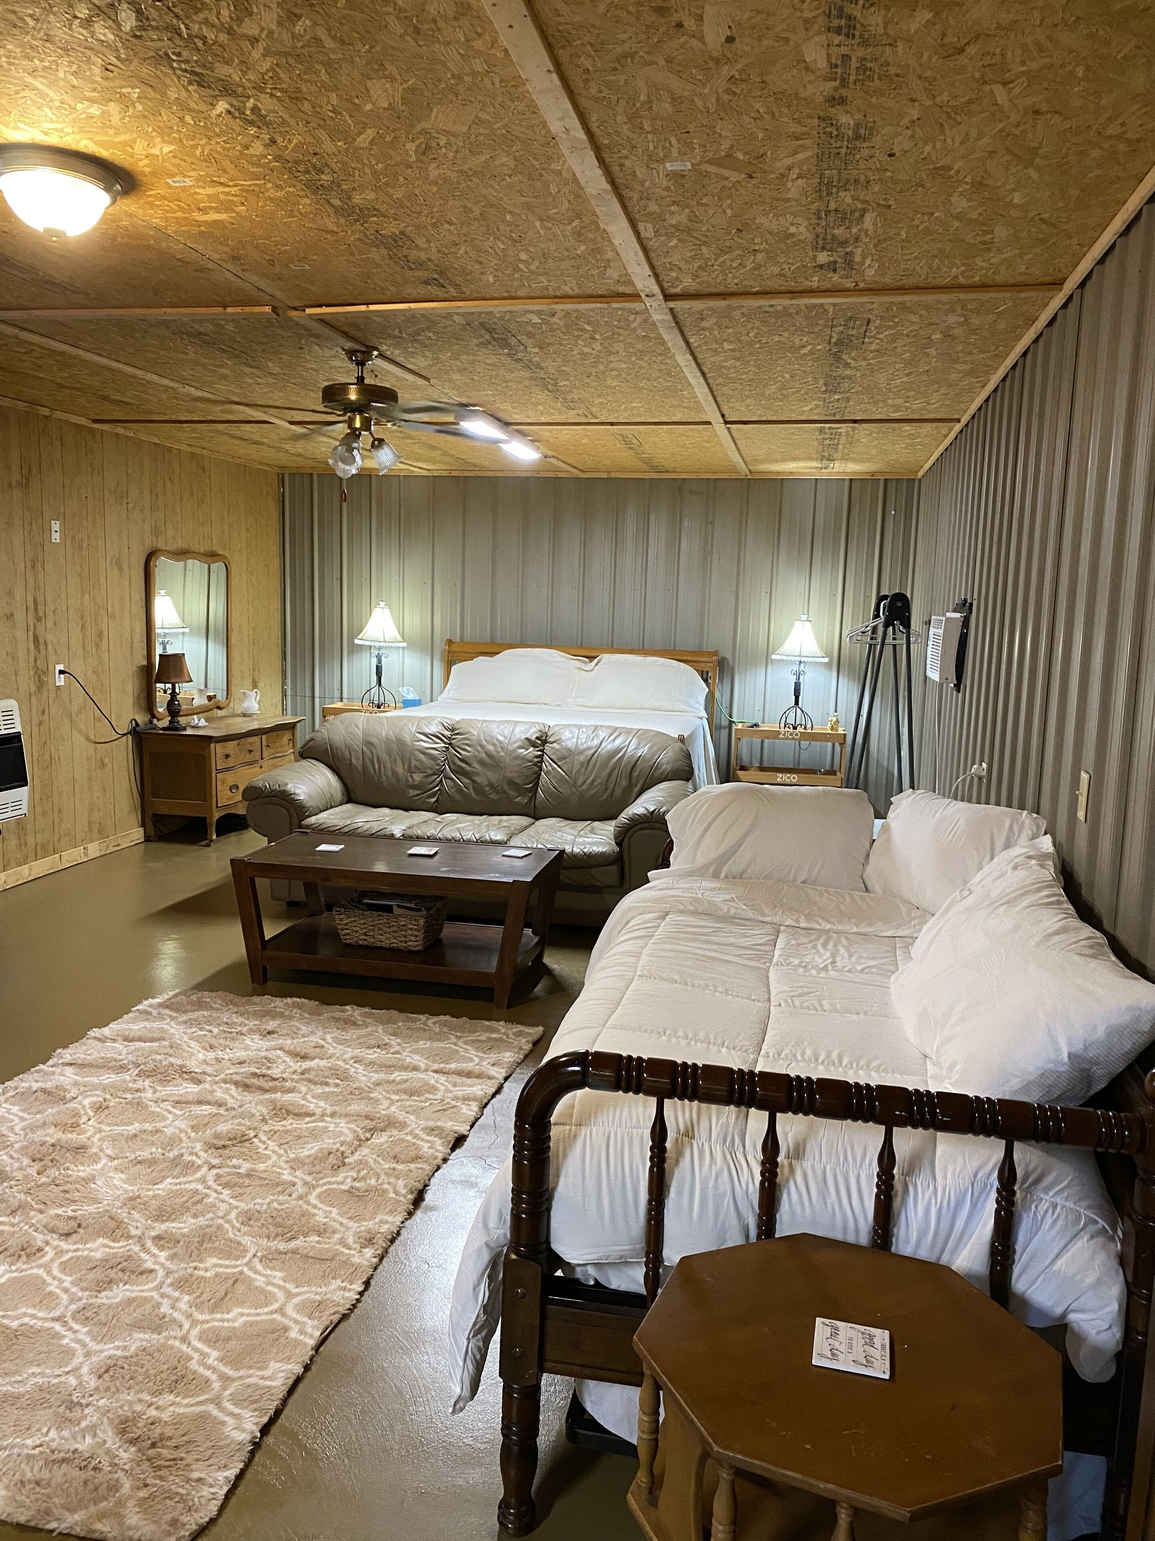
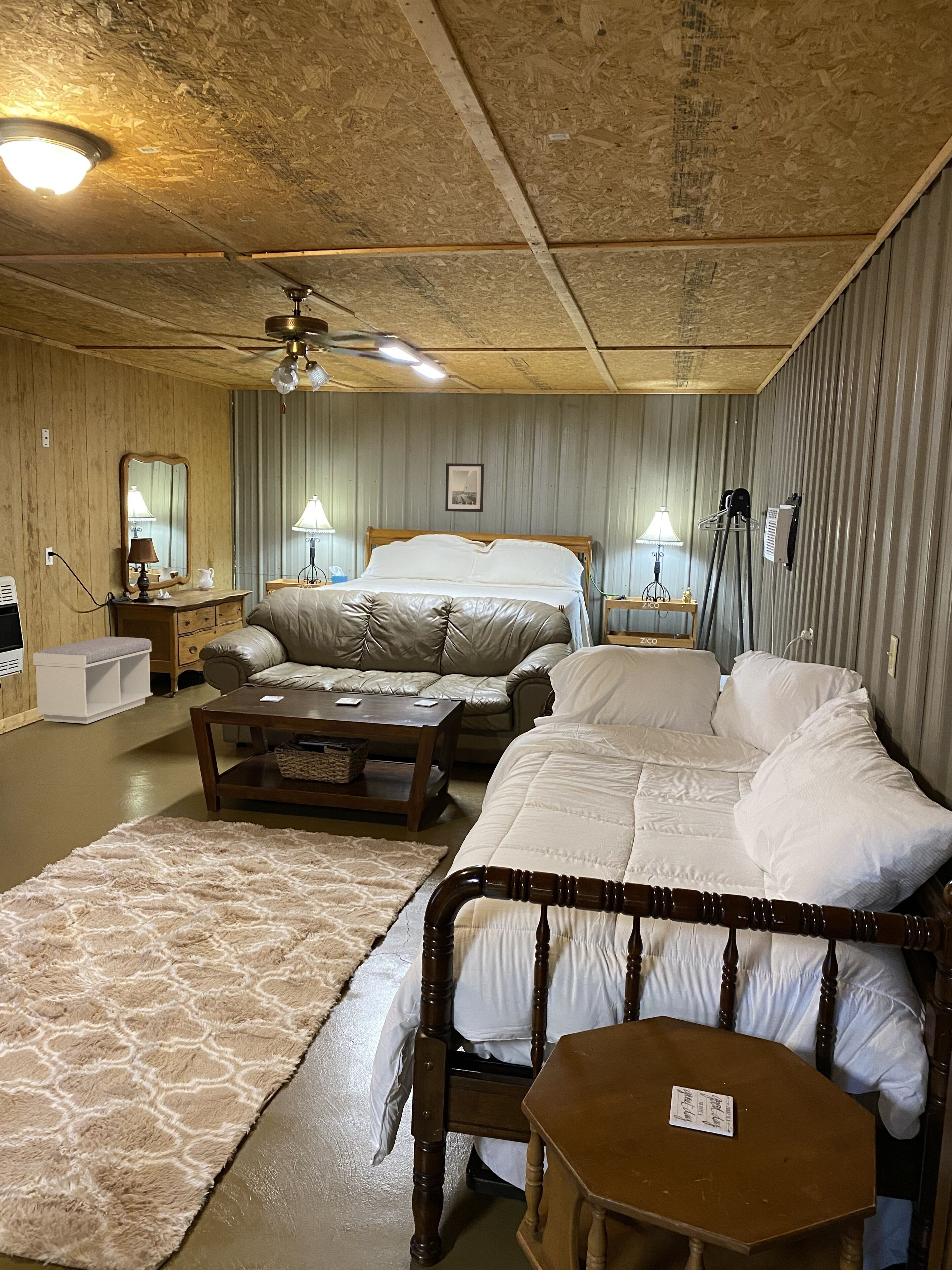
+ wall art (464, 487)
+ bench (97, 677)
